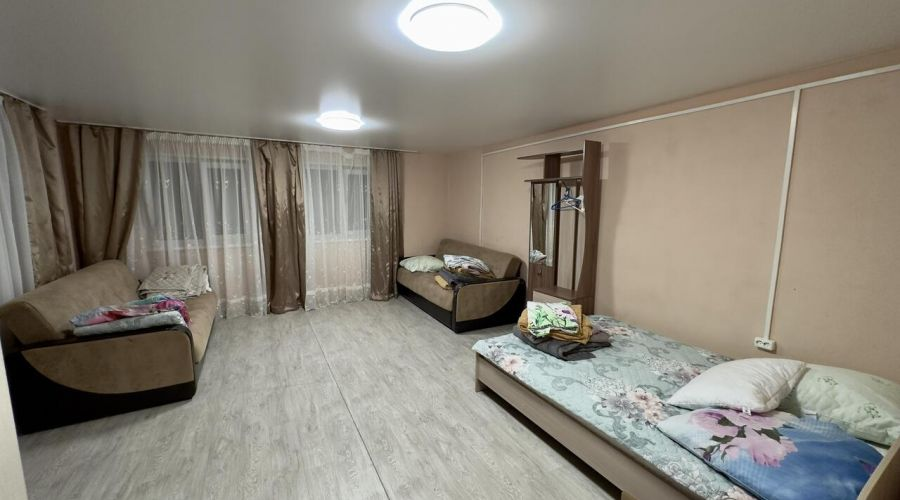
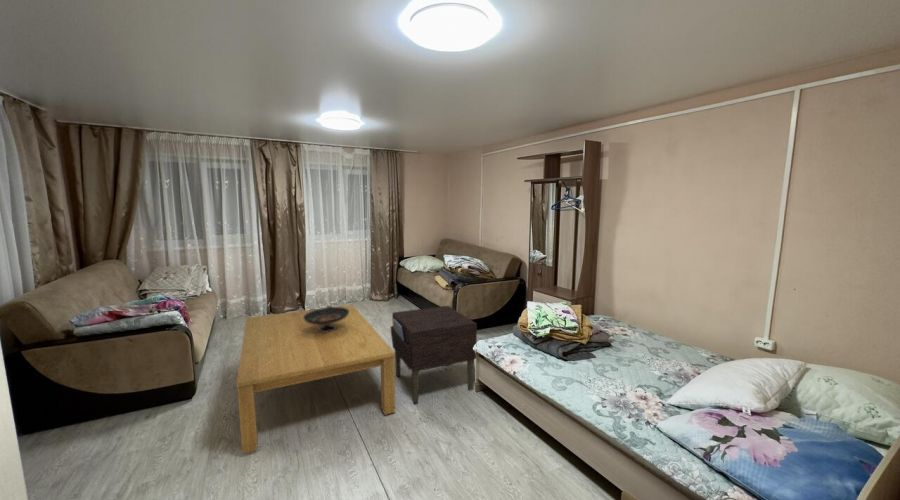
+ nightstand (430, 350)
+ coffee table (312, 359)
+ decorative bowl (327, 320)
